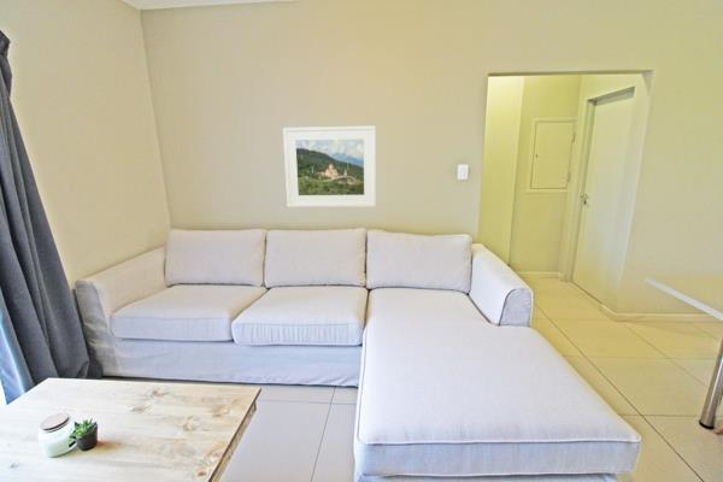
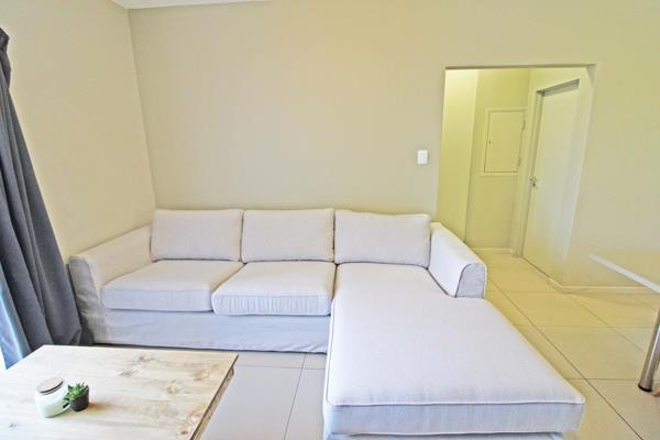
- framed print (330, 167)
